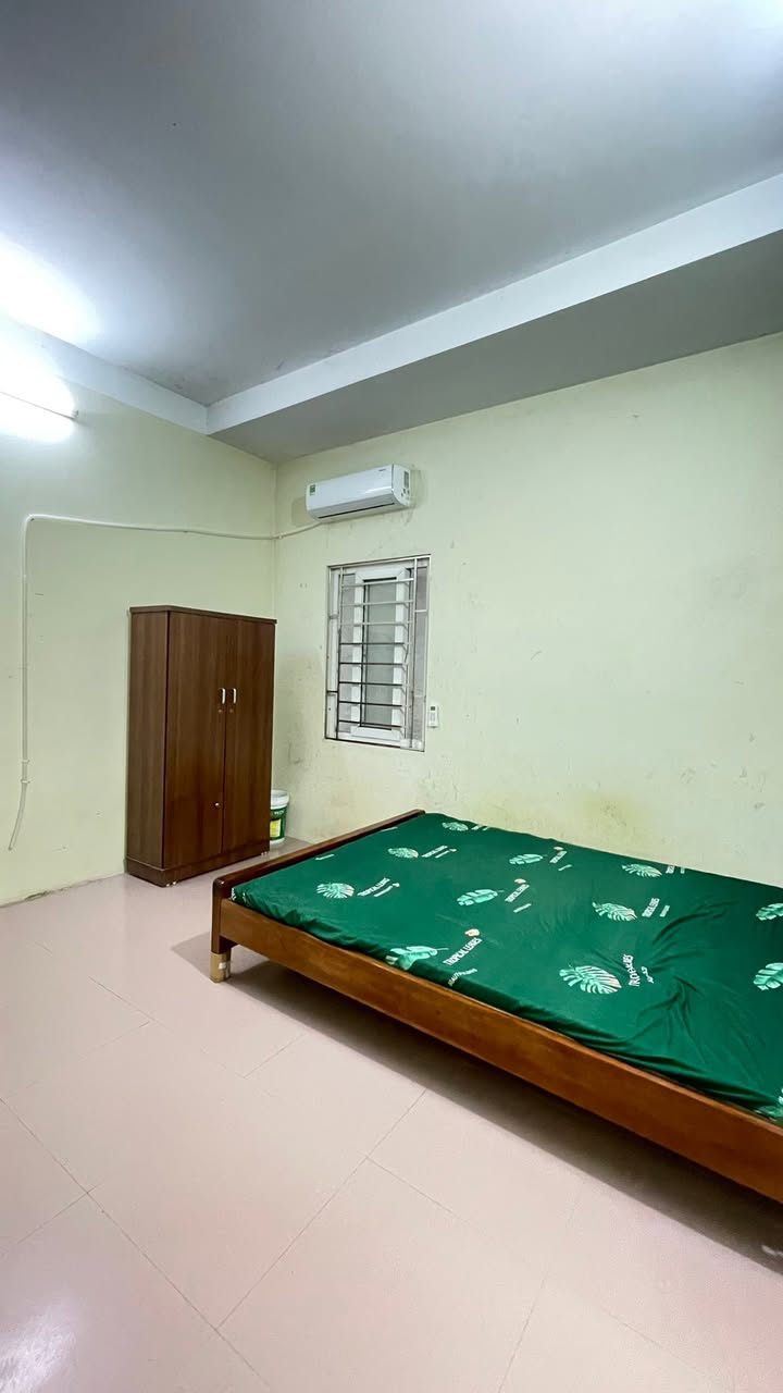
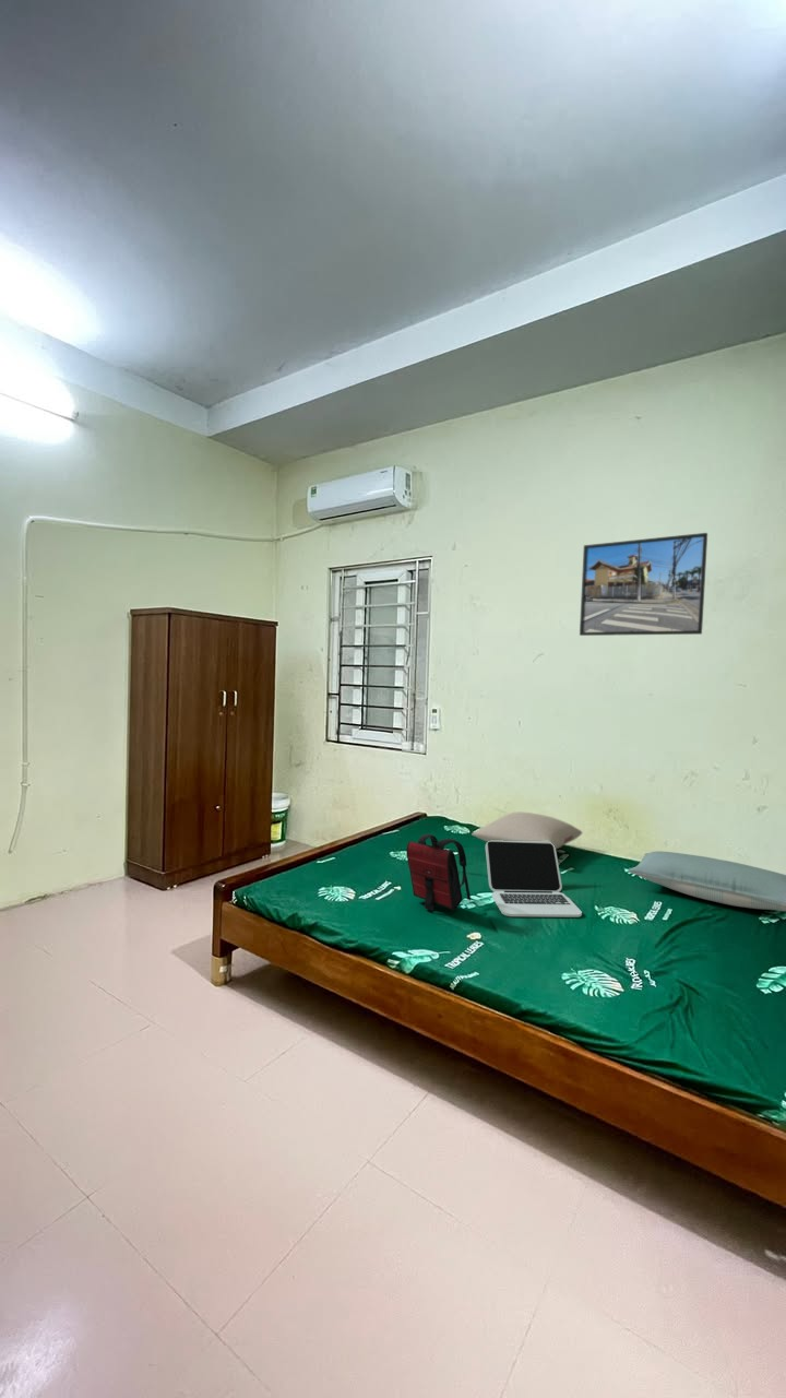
+ backpack (441, 866)
+ pillow (527, 832)
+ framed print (640, 587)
+ pillow (717, 879)
+ laptop (531, 876)
